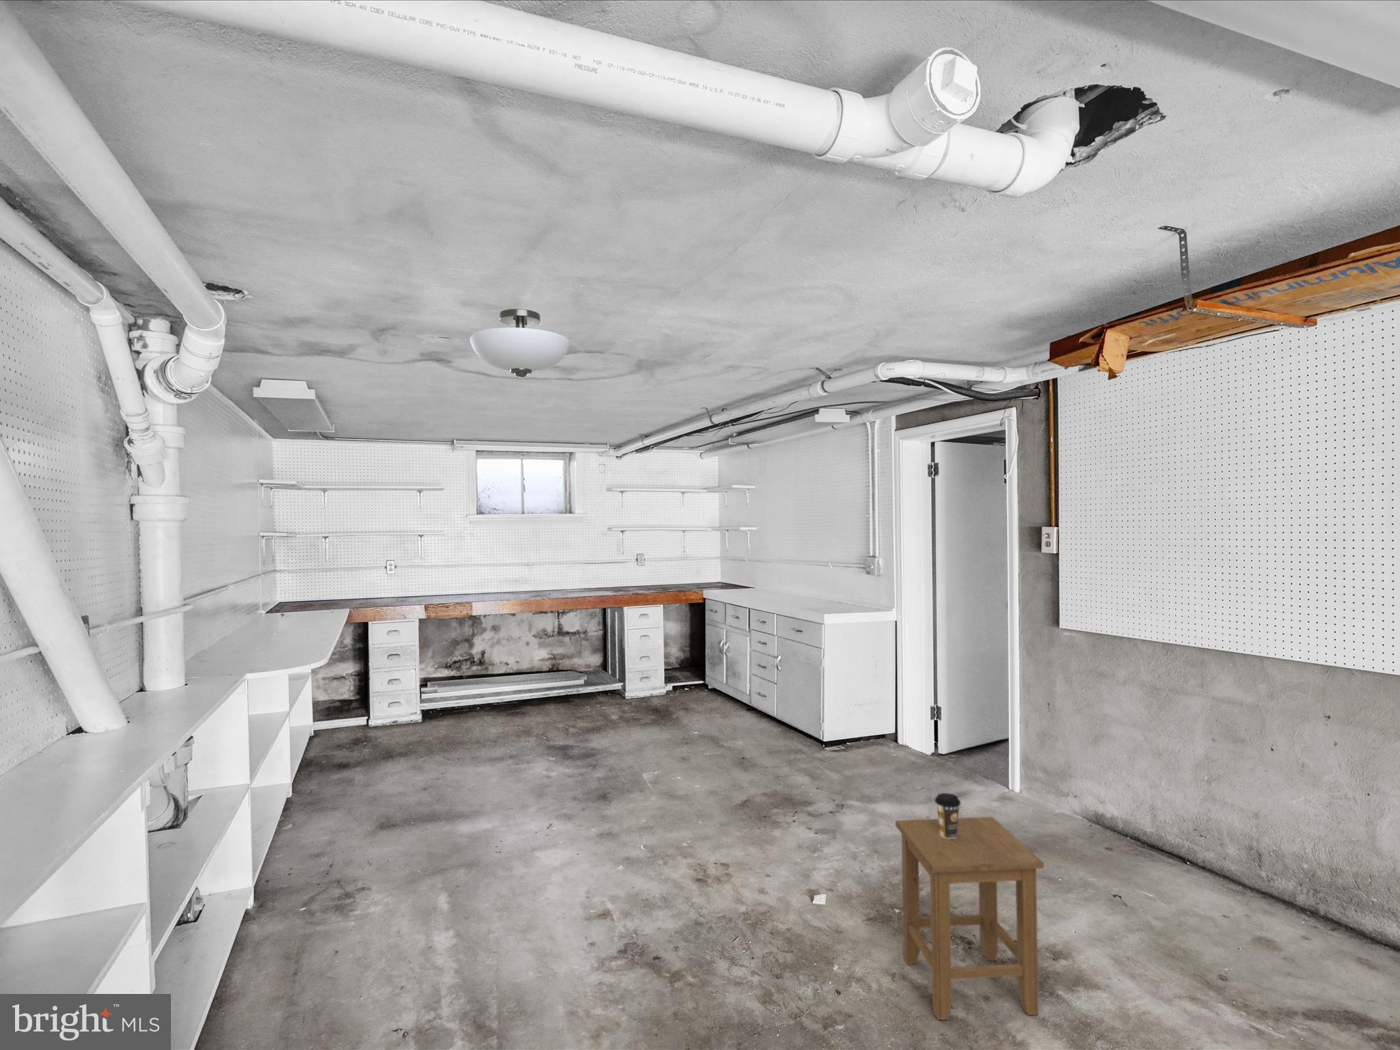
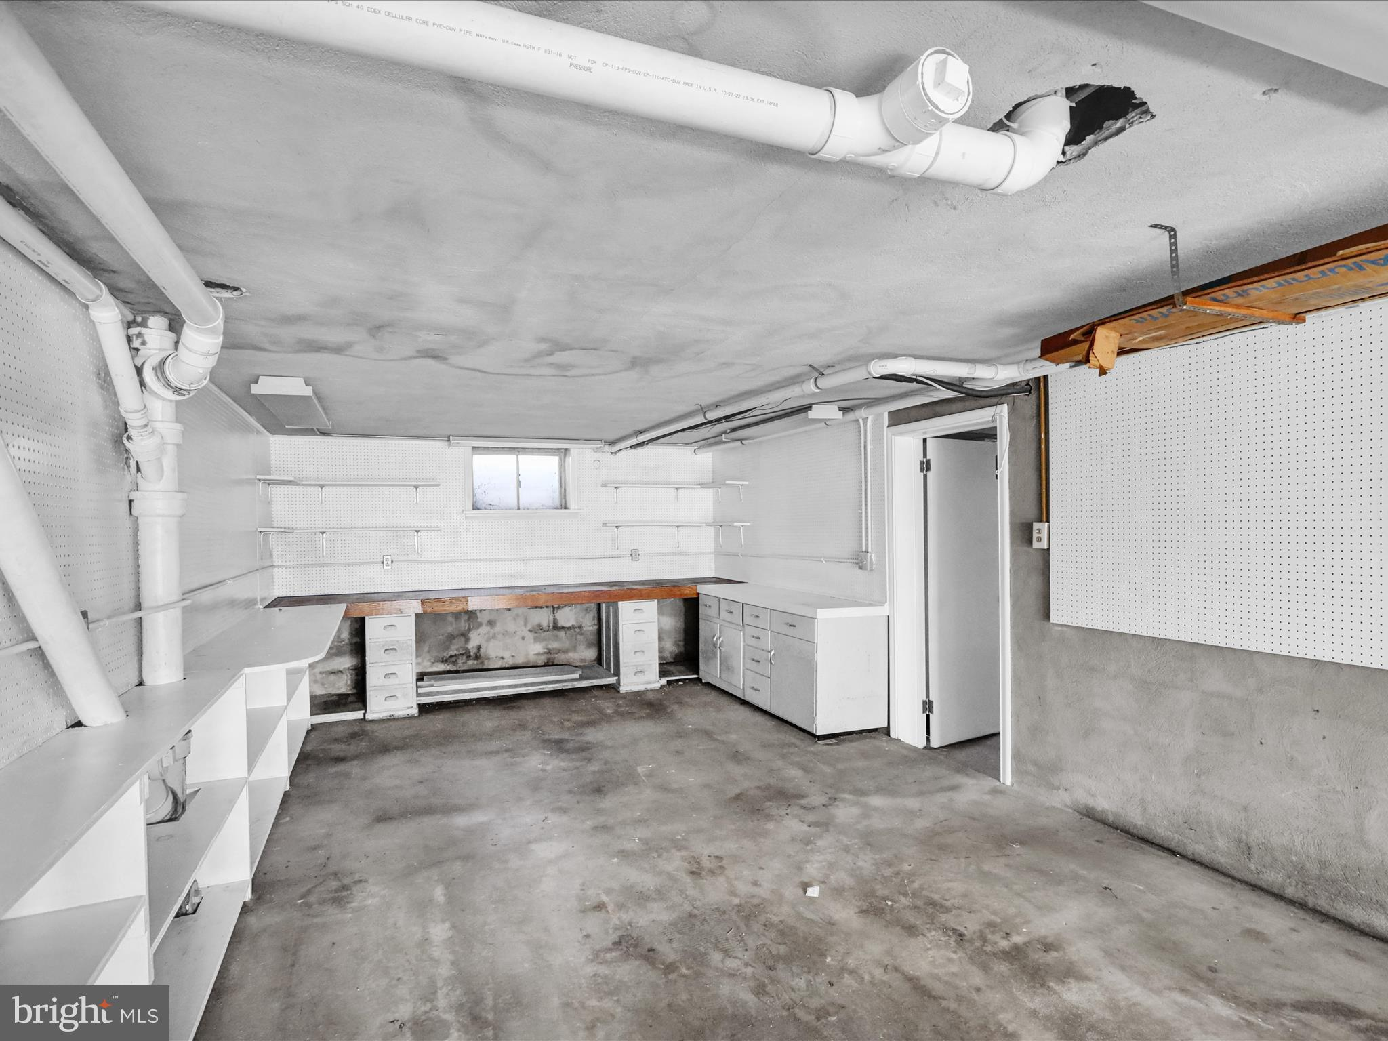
- stool (966, 915)
- coffee cup (947, 815)
- light fixture (520, 346)
